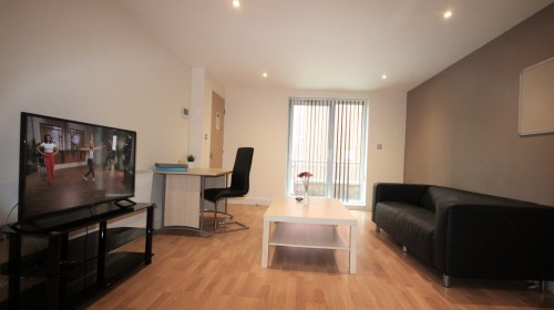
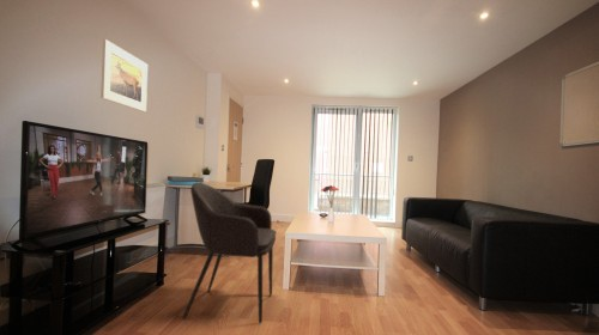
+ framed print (126, 79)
+ armchair (232, 244)
